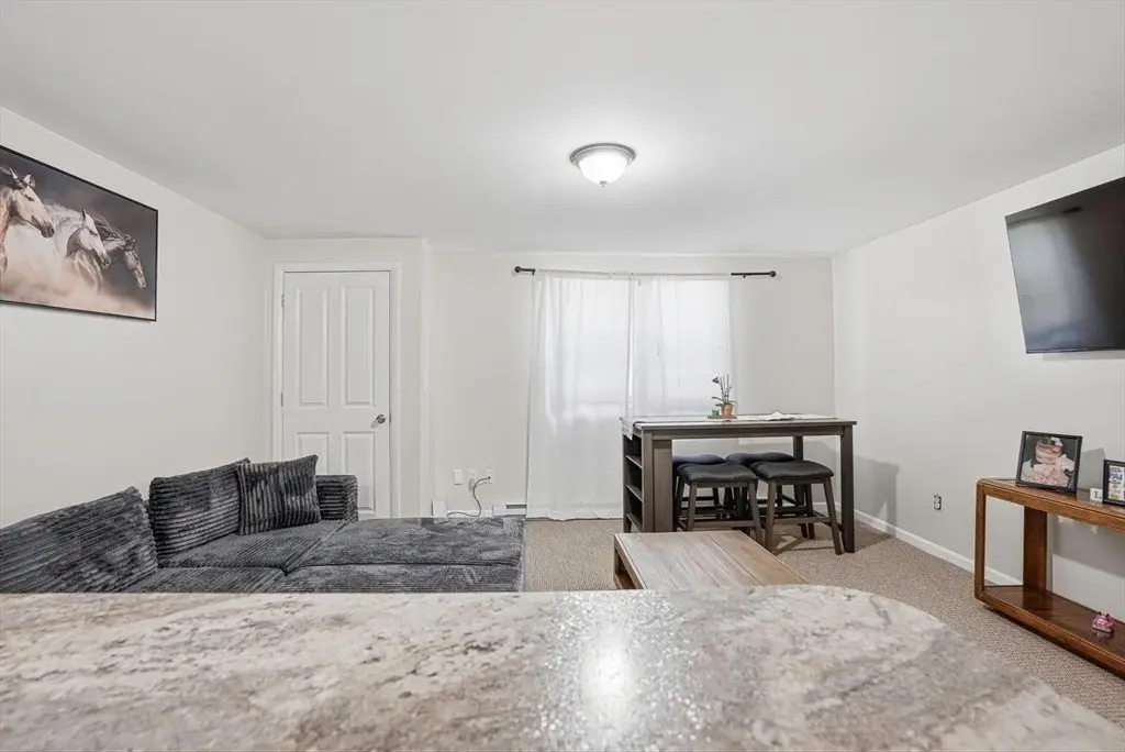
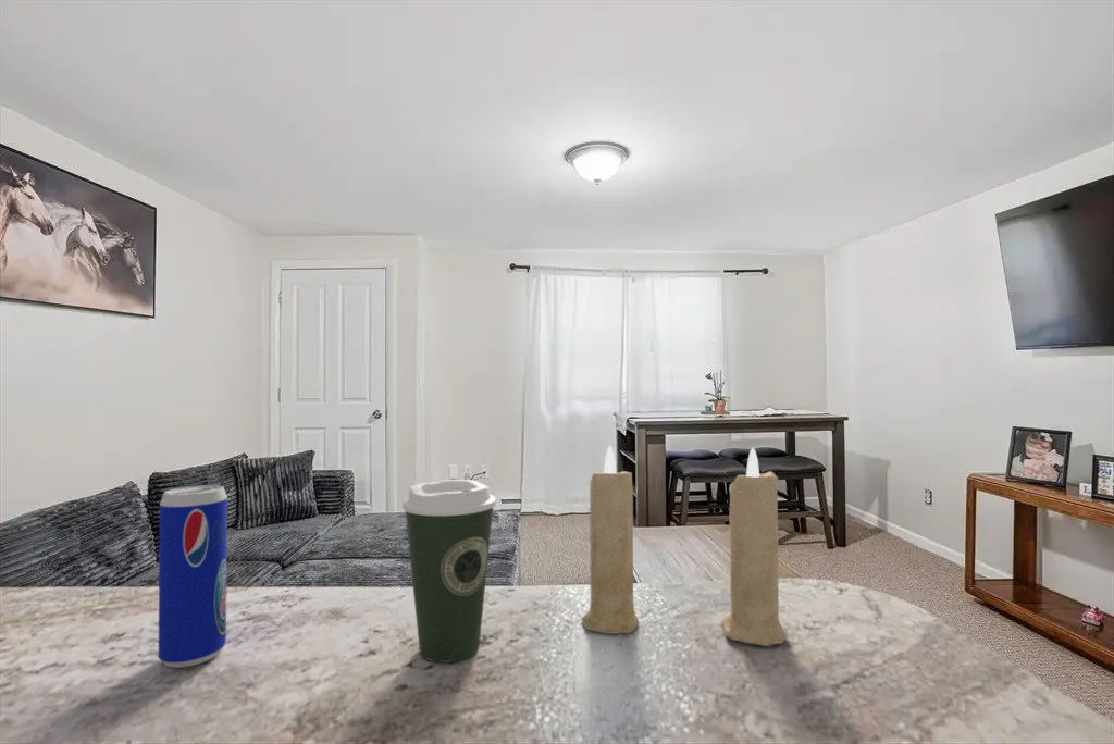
+ candle (632, 534)
+ beverage can (194, 572)
+ coffee cup (449, 566)
